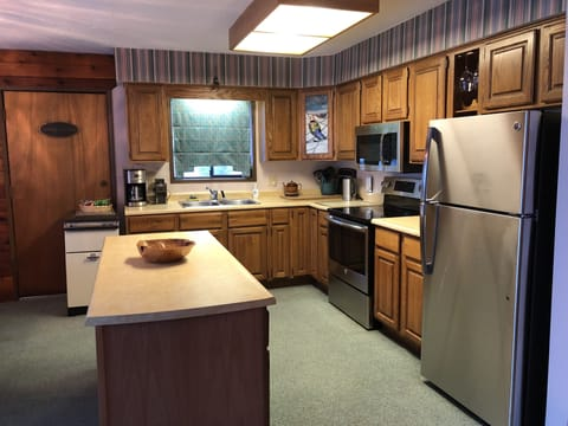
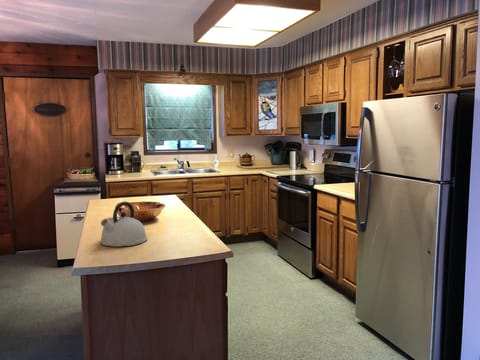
+ kettle (121, 221)
